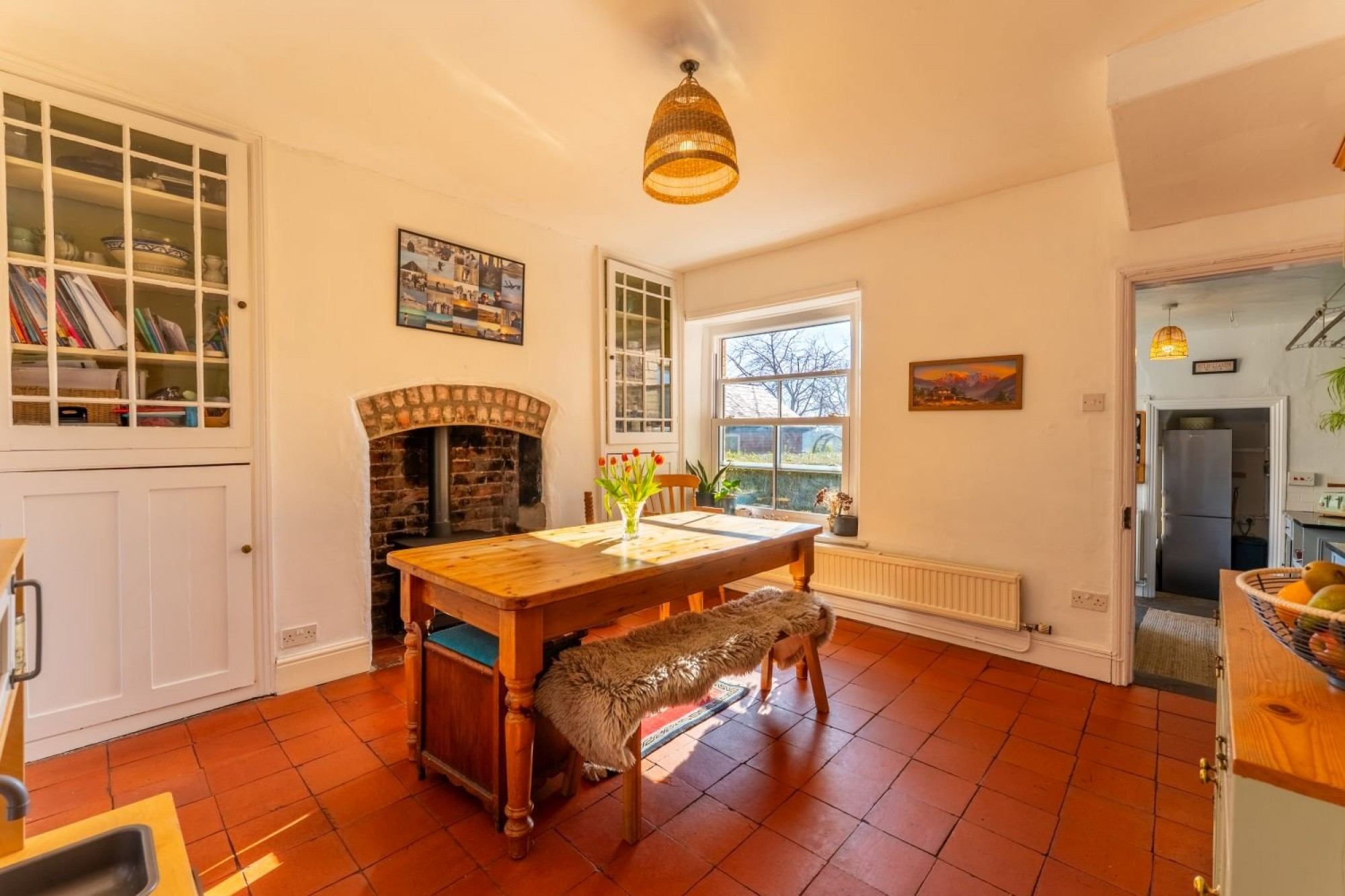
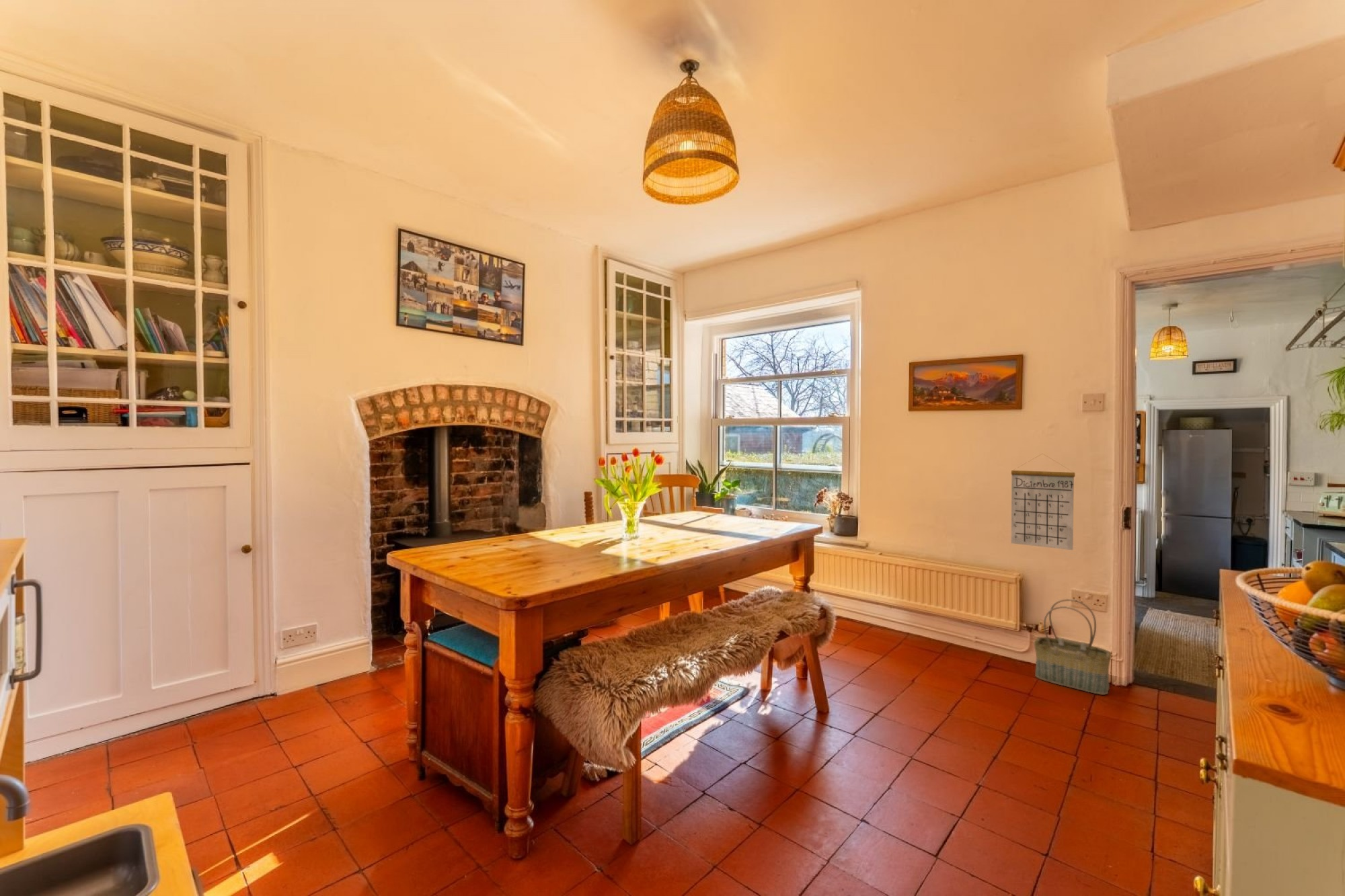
+ basket (1071, 643)
+ calendar (1042, 500)
